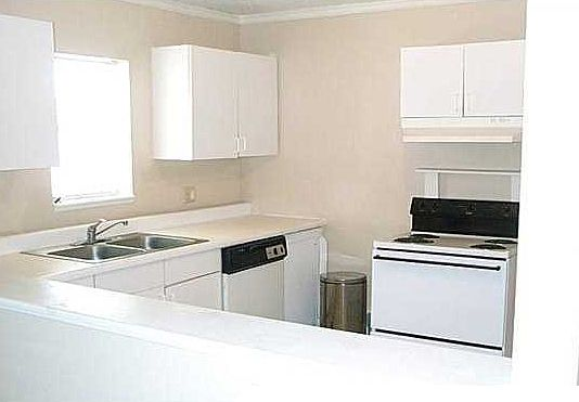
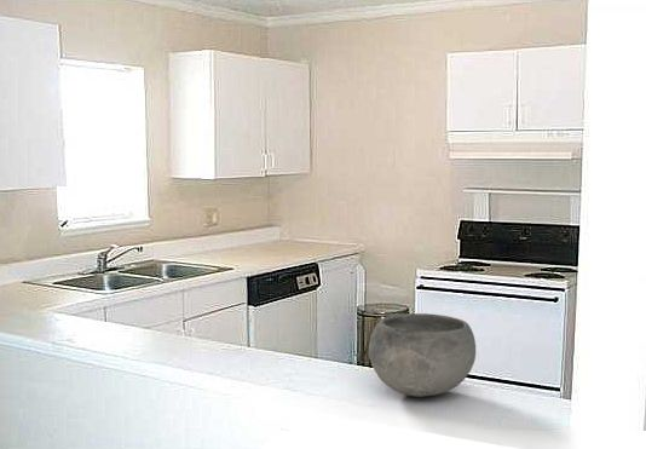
+ bowl (421, 357)
